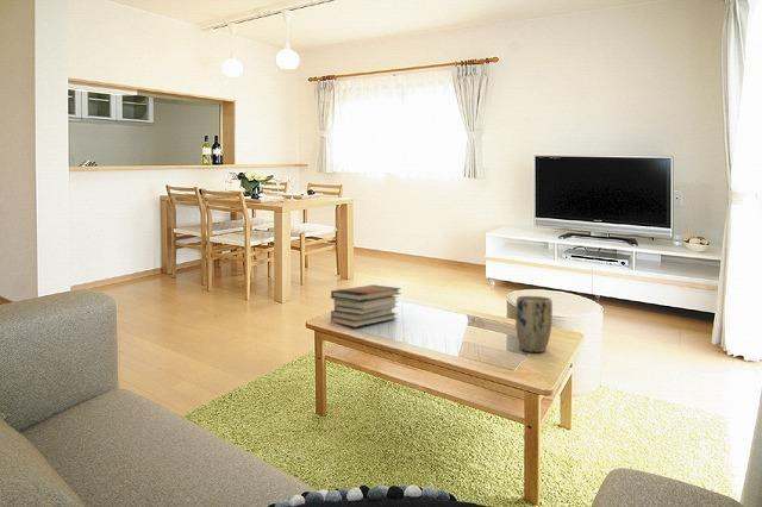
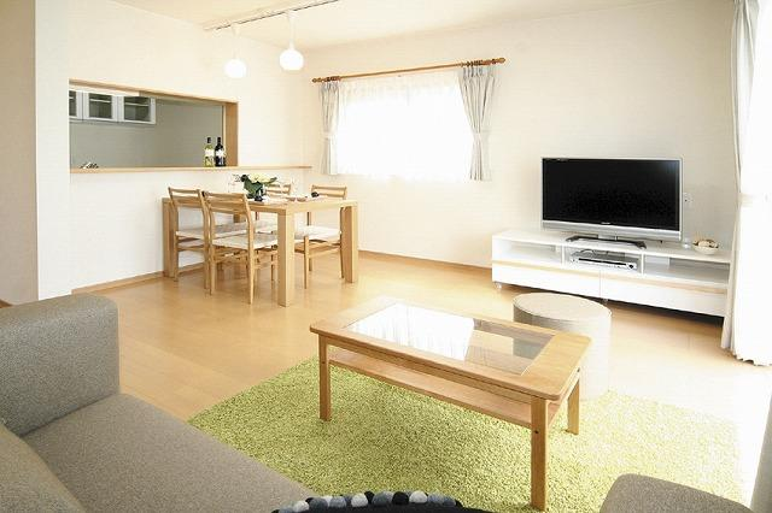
- plant pot (533, 324)
- book stack (366, 305)
